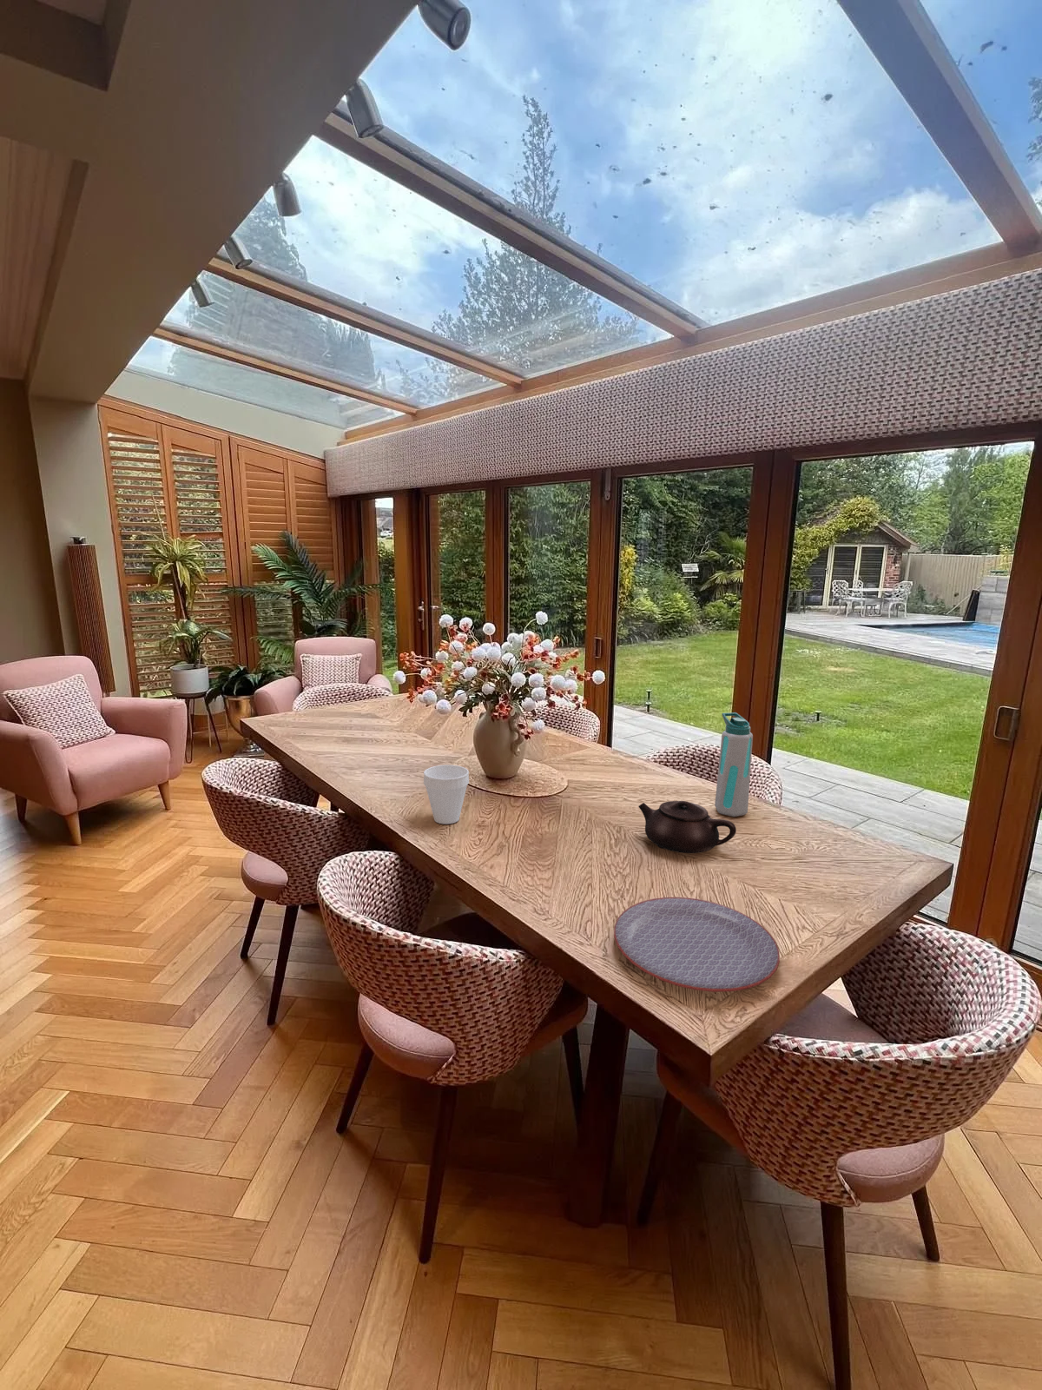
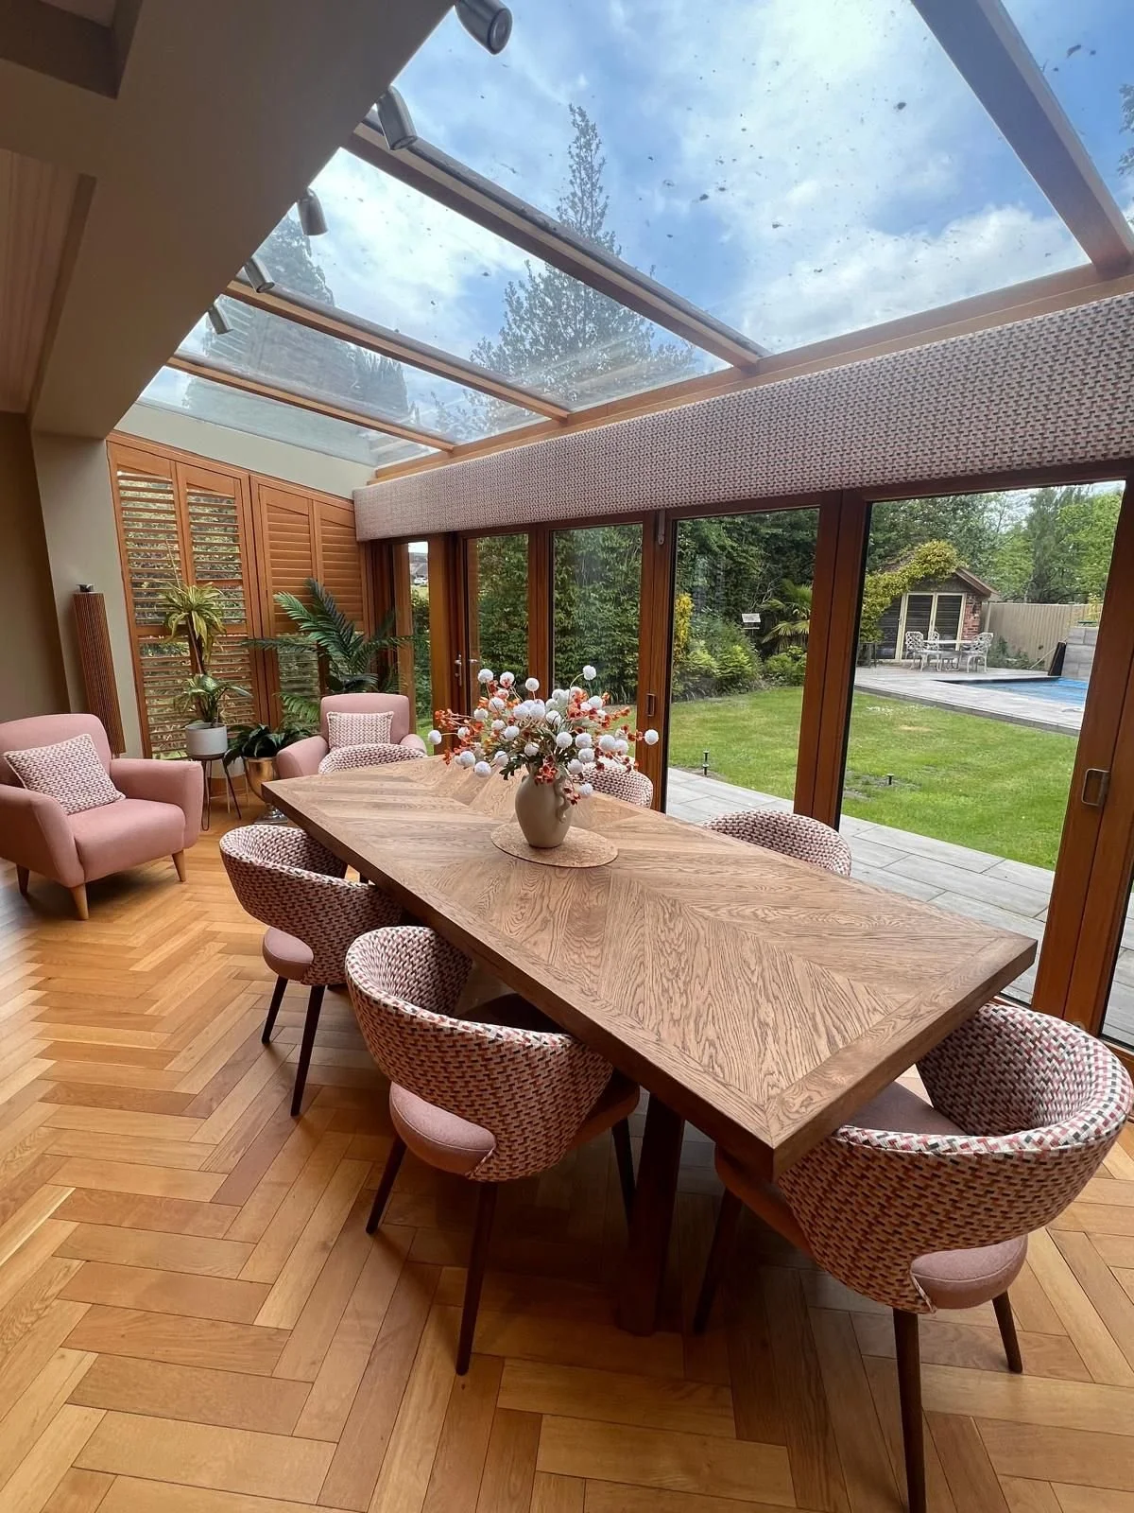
- cup (447, 795)
- teapot (683, 823)
- water bottle (733, 764)
- plate (694, 943)
